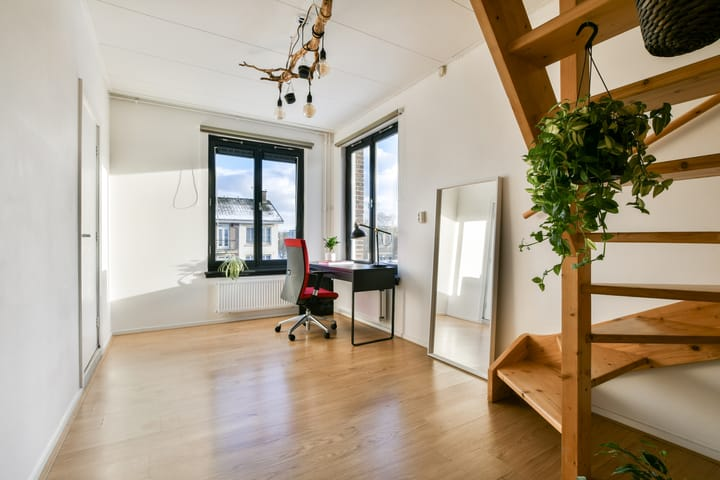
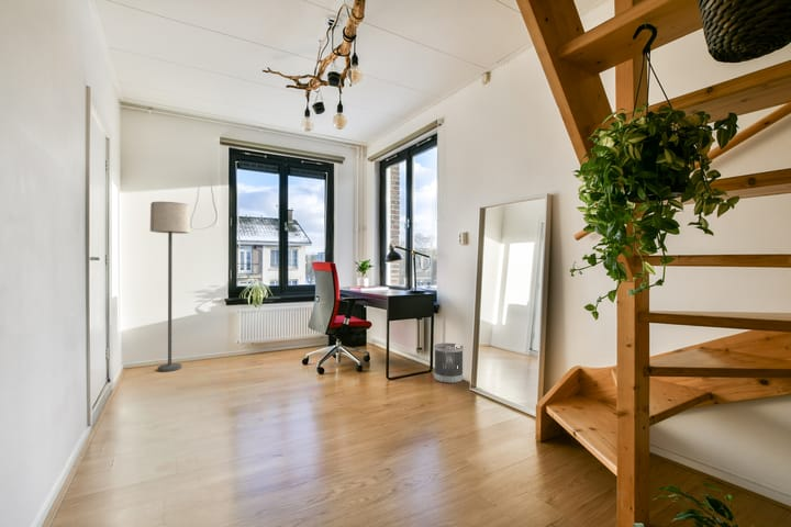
+ lamp (169, 285)
+ wastebasket (448, 362)
